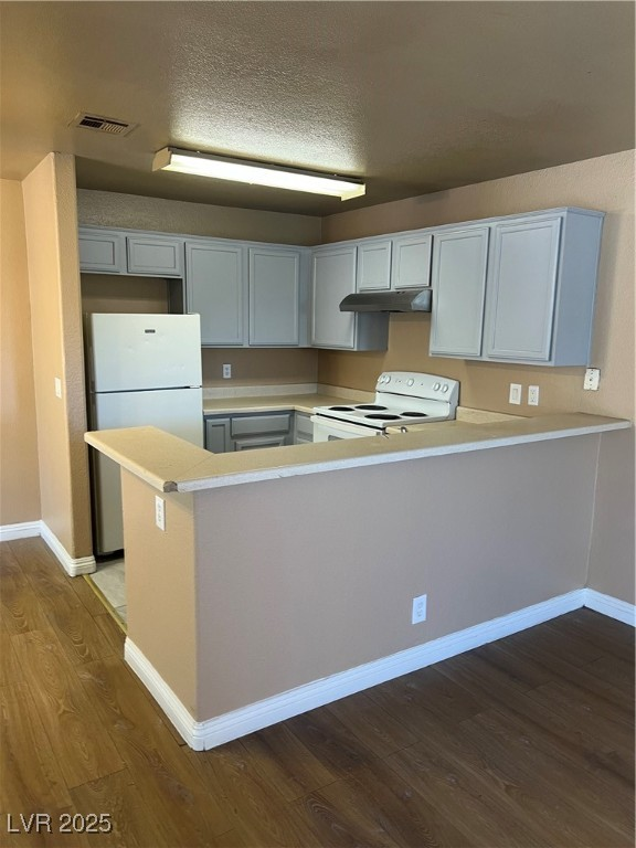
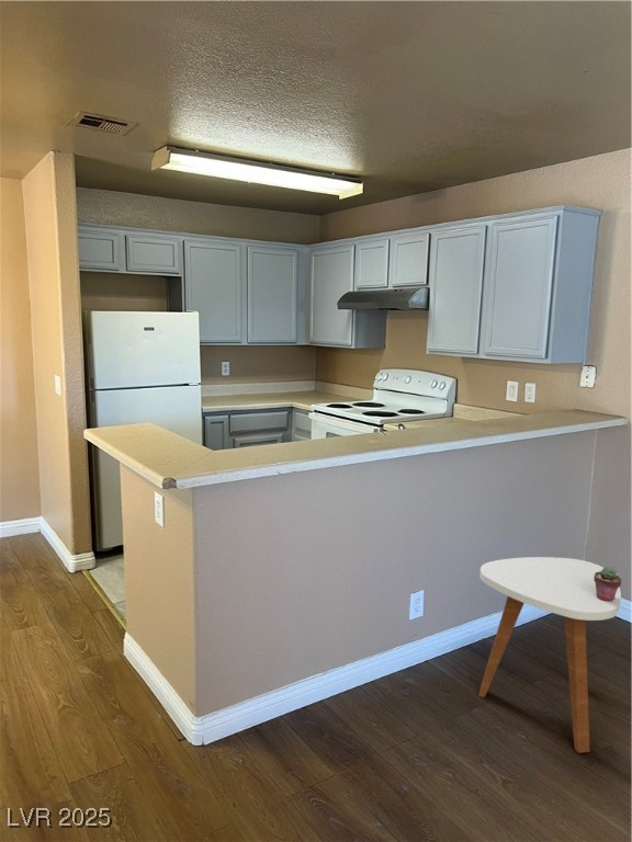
+ side table (566, 640)
+ potted succulent (607, 582)
